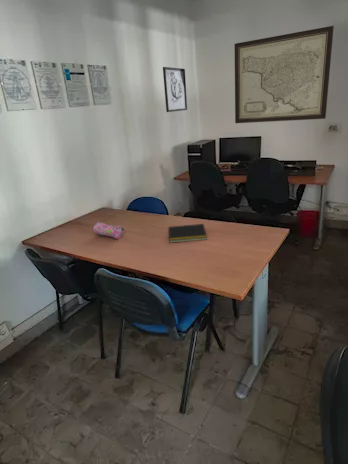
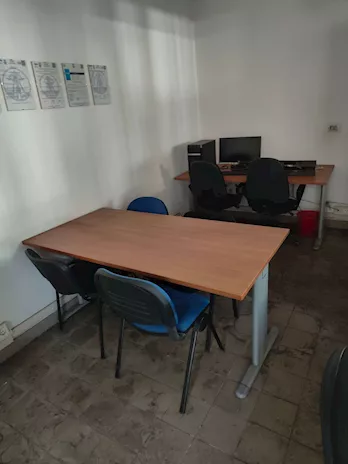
- wall art (278, 80)
- pencil case (108, 230)
- notepad (187, 232)
- wall art (175, 90)
